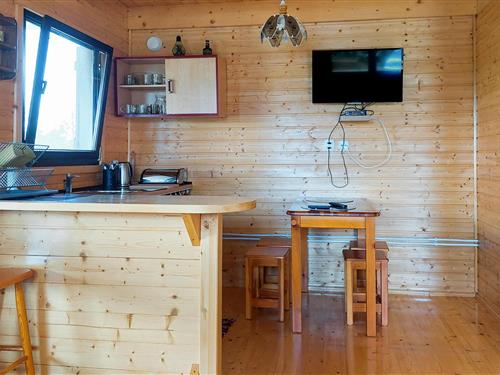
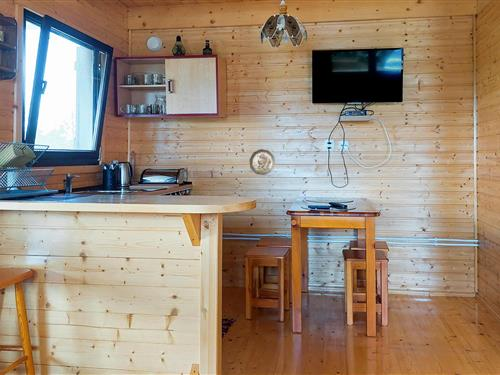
+ decorative plate (262, 162)
